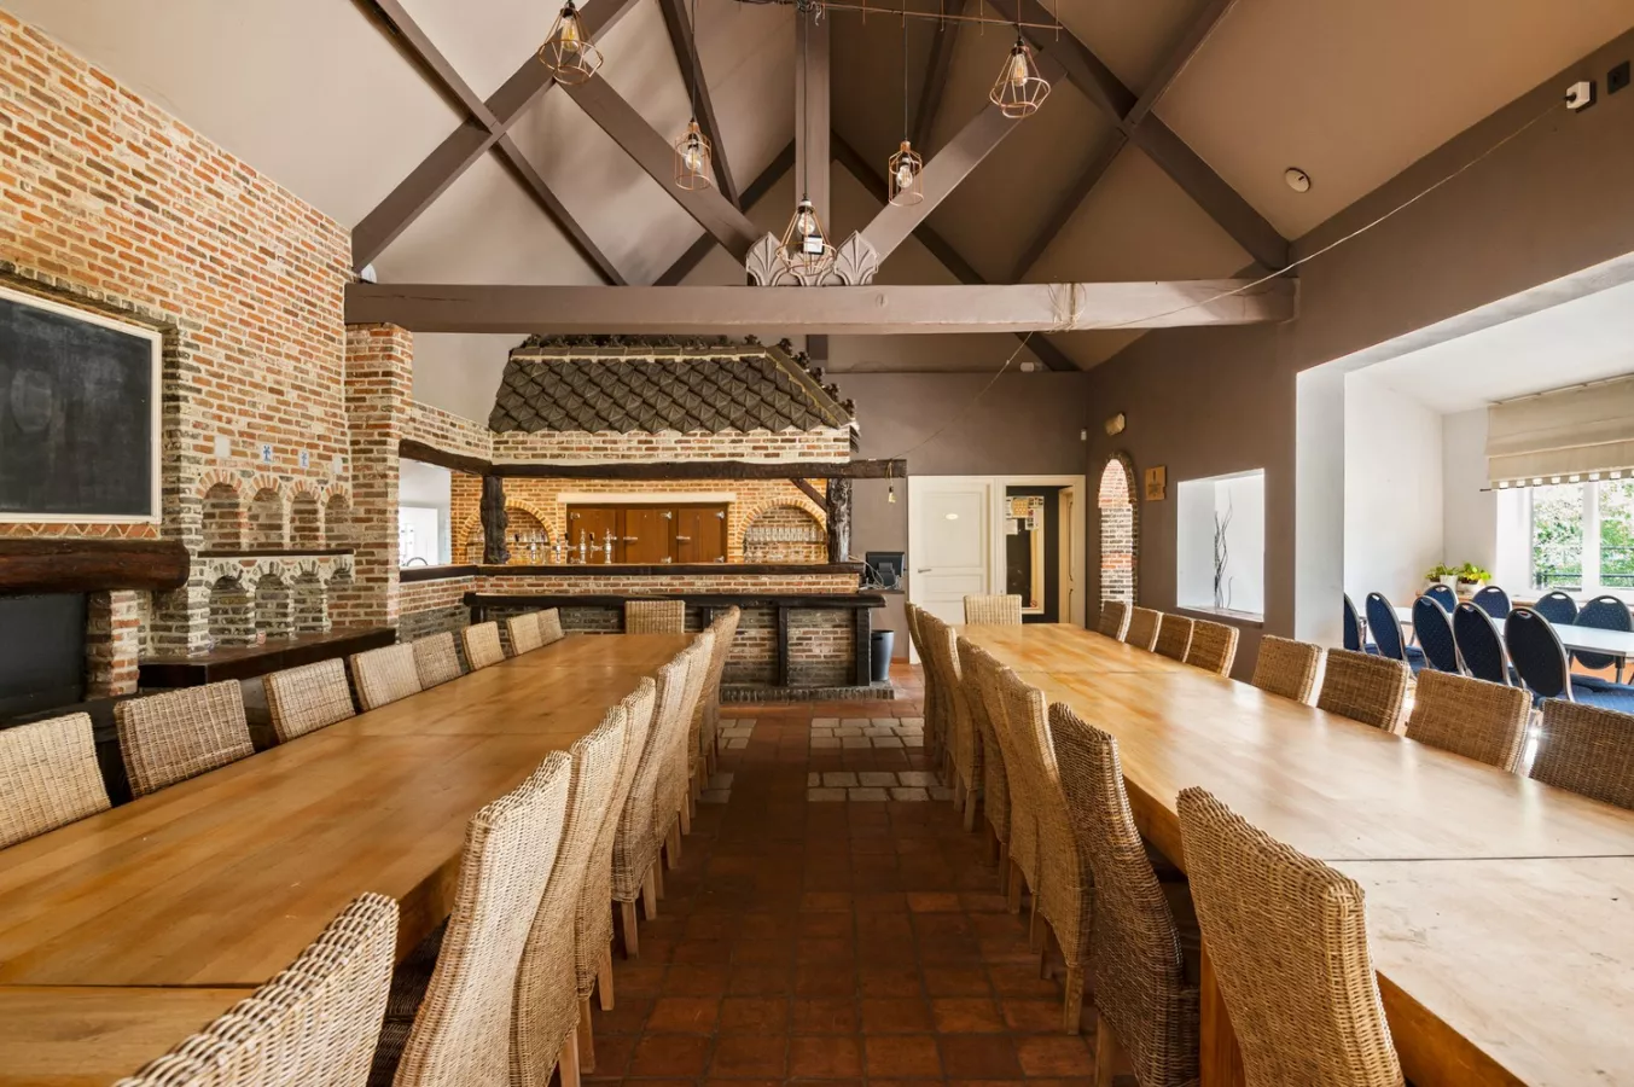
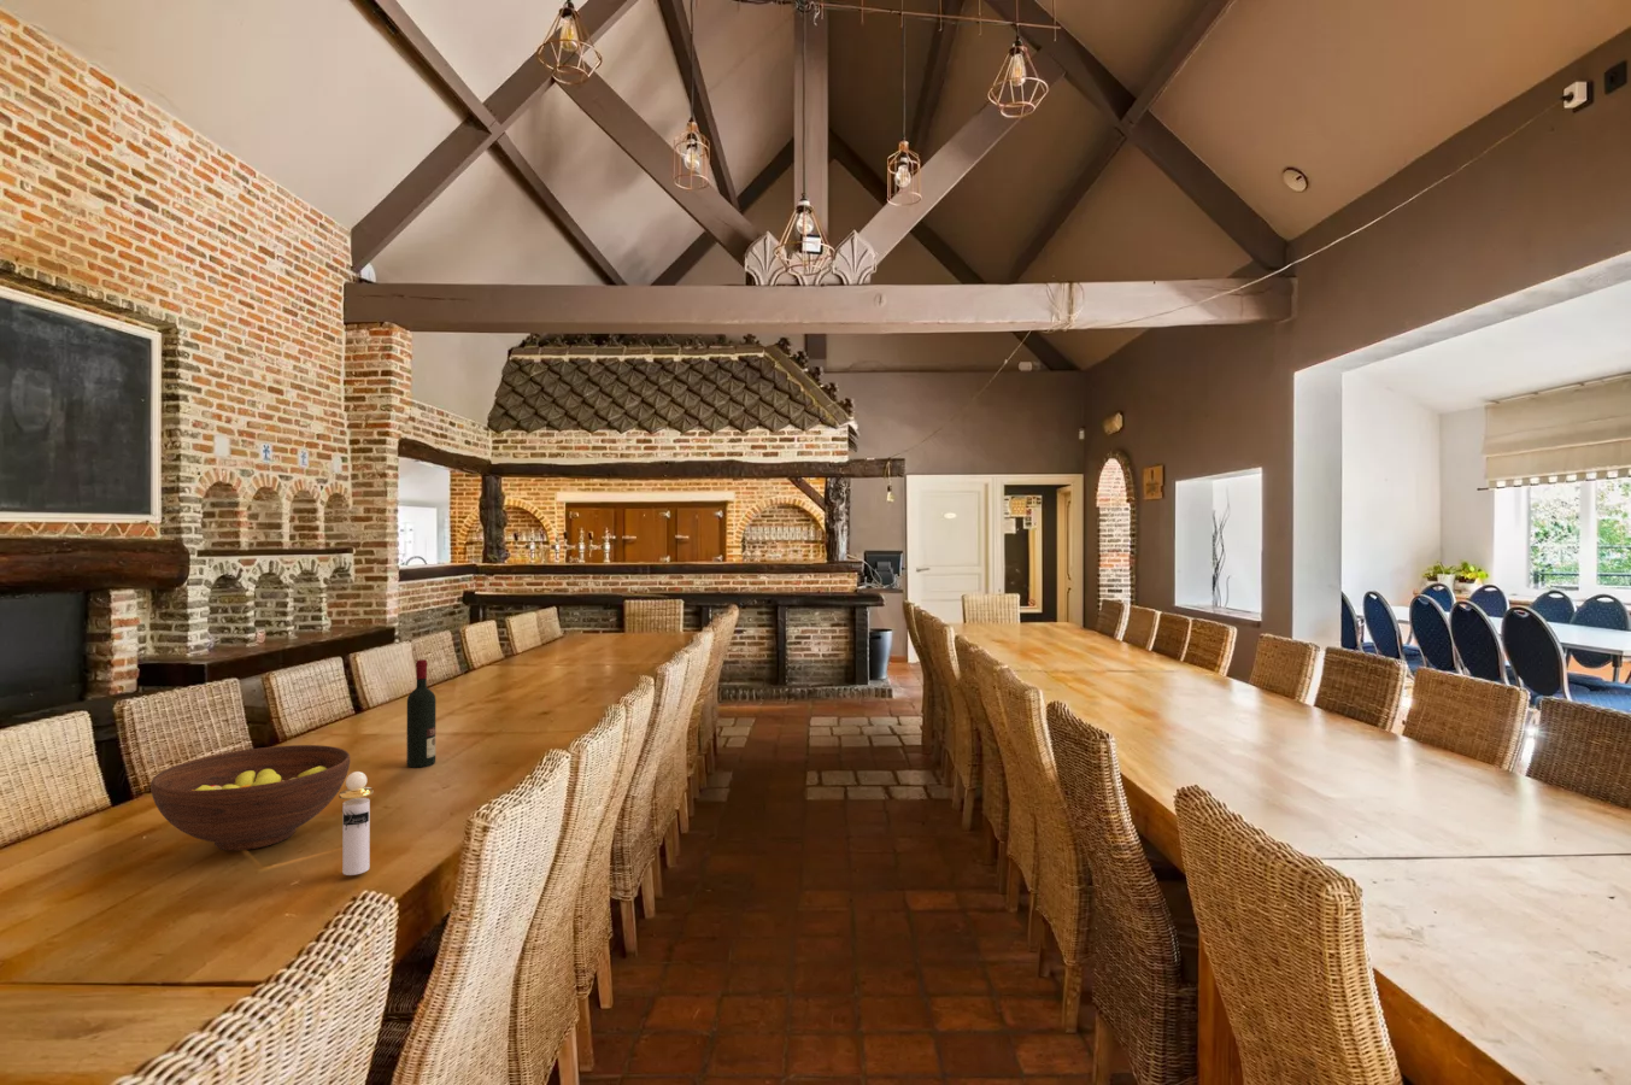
+ alcohol (420, 711)
+ perfume bottle (356, 822)
+ fruit bowl (255, 803)
